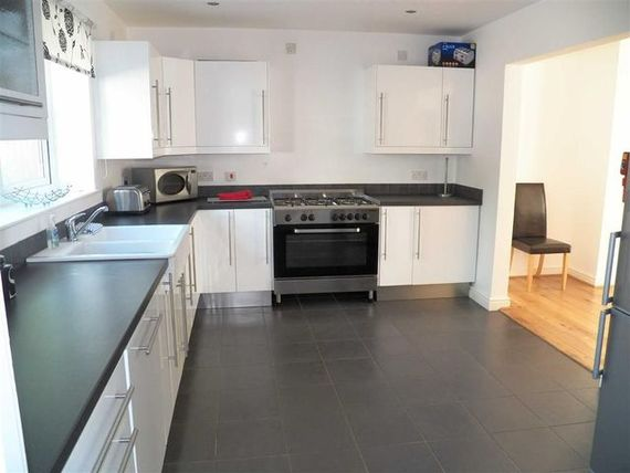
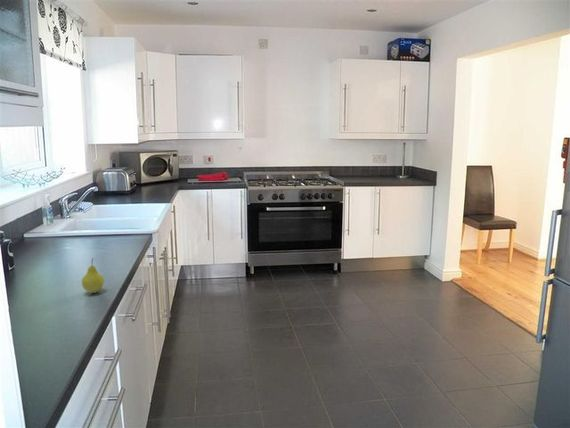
+ fruit (92, 274)
